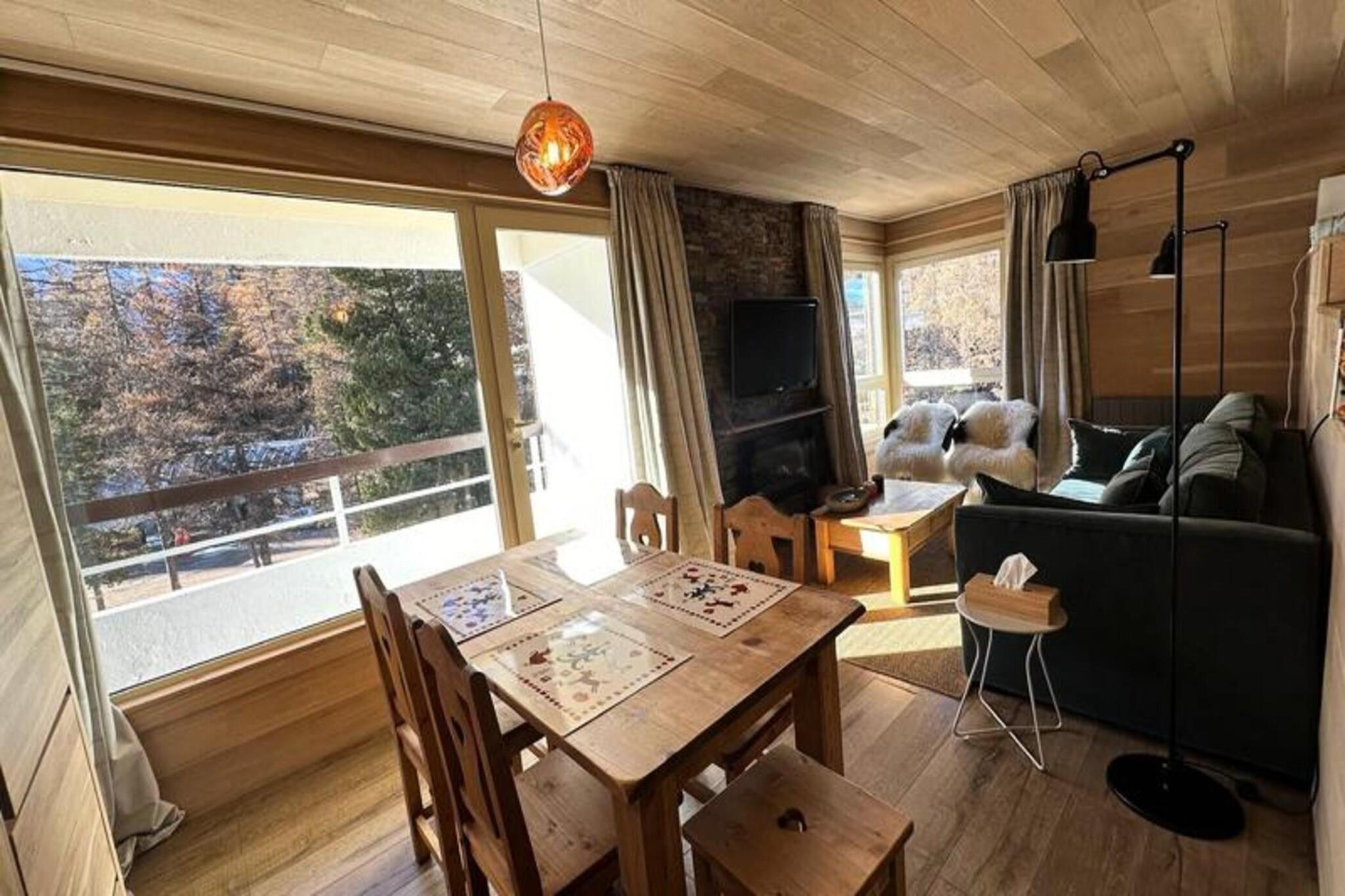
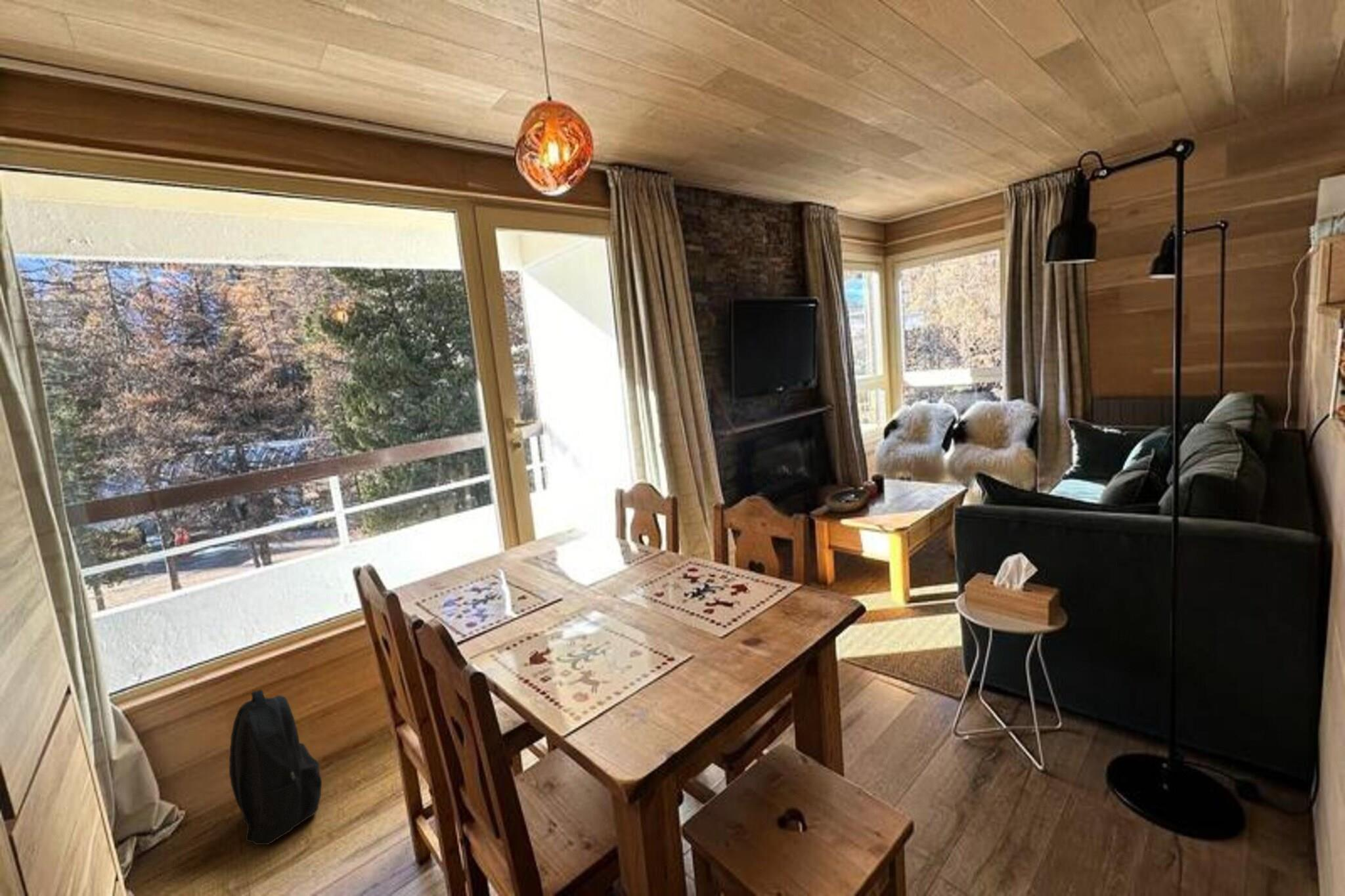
+ backpack (271, 755)
